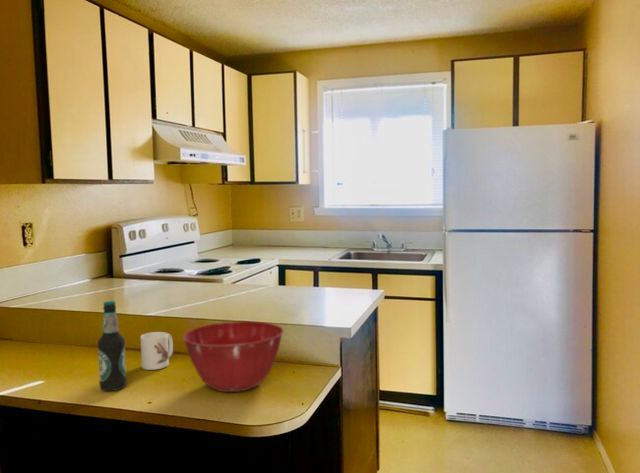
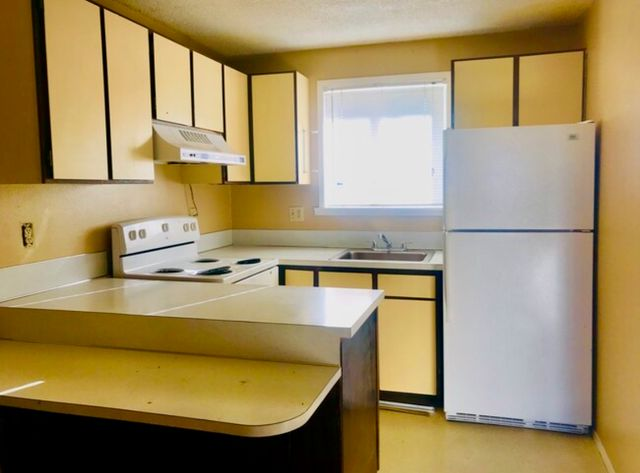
- bottle (111, 345)
- mixing bowl (234, 357)
- mug (158, 348)
